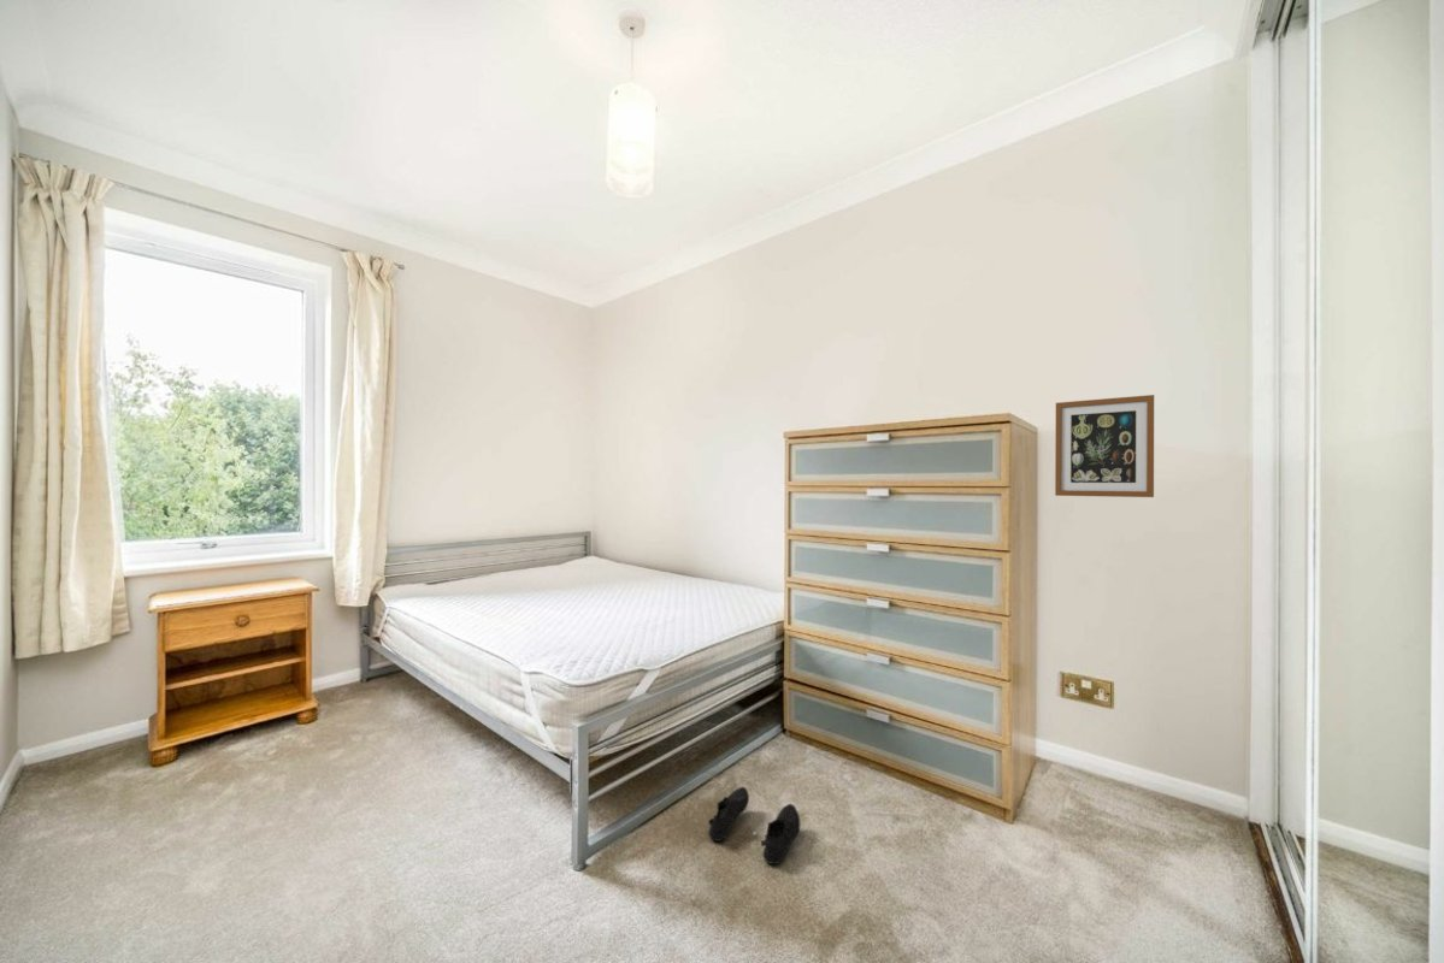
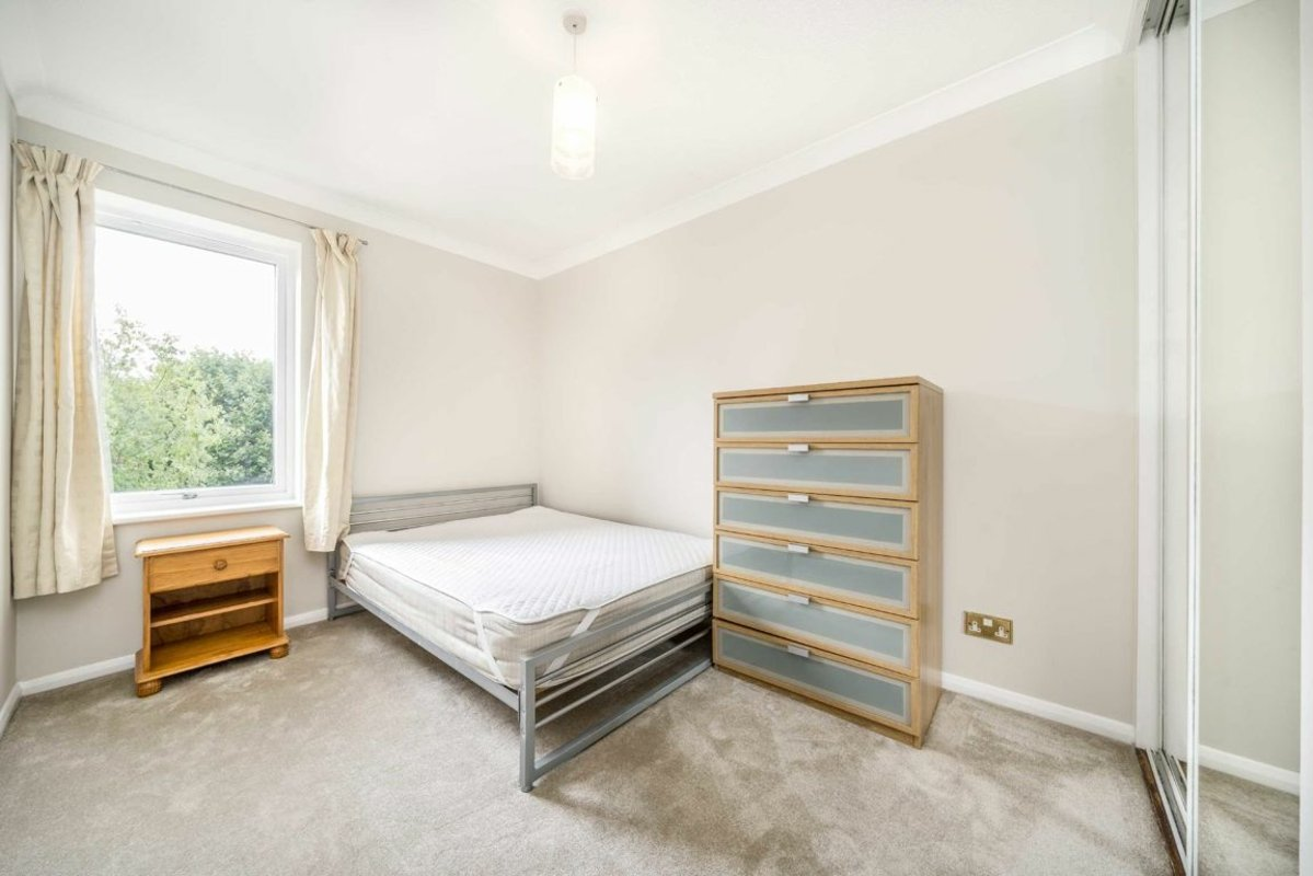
- wall art (1102, 447)
- shoe (754, 832)
